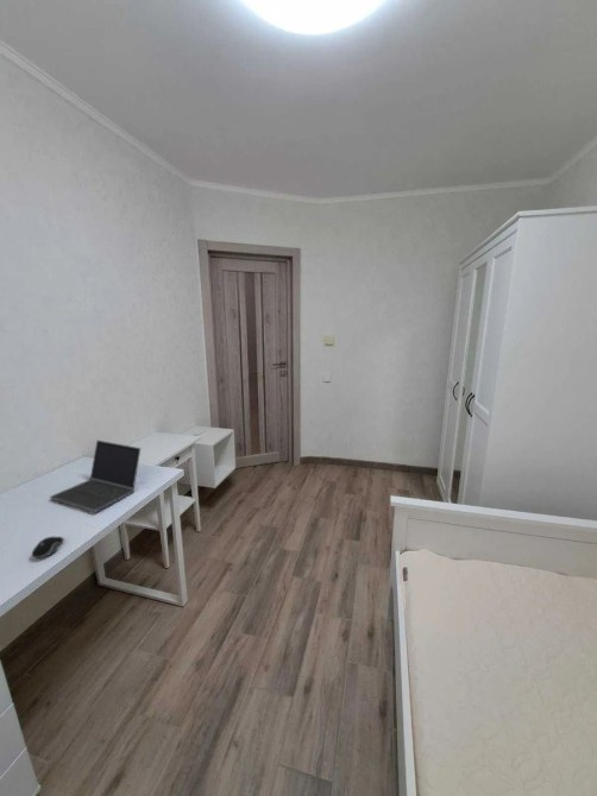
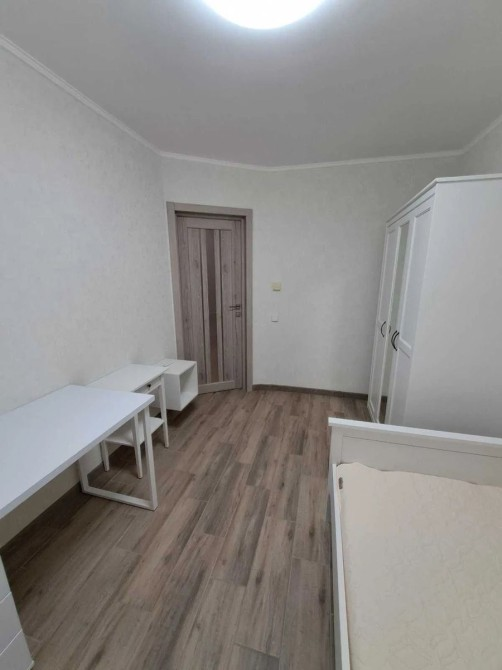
- laptop computer (96, 473)
- computer mouse (46, 544)
